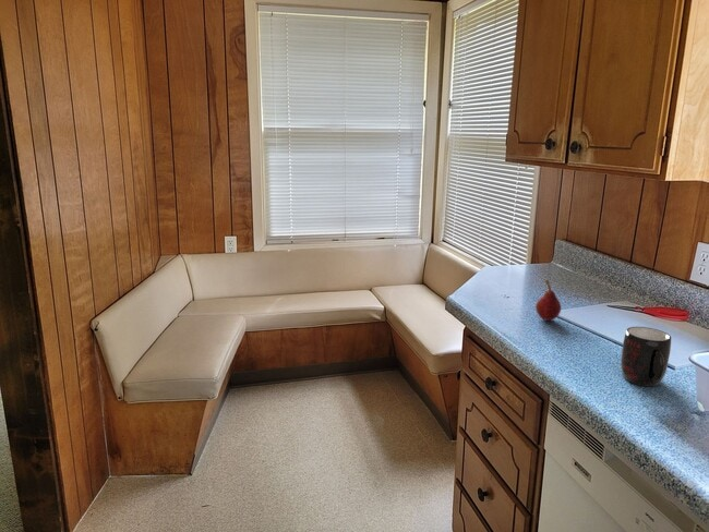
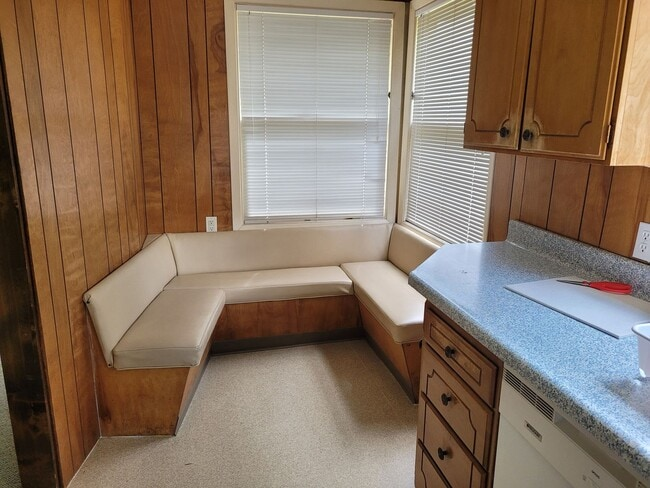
- fruit (549, 300)
- mug (648, 359)
